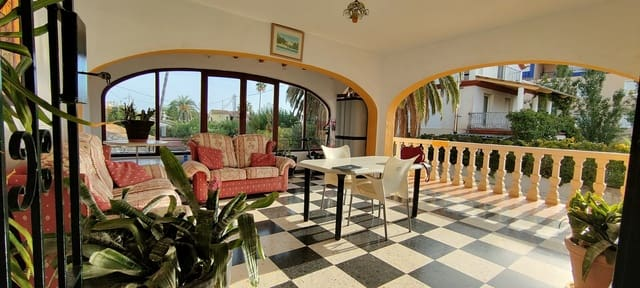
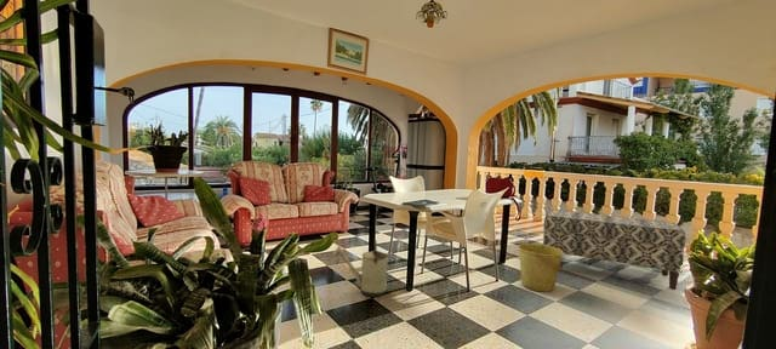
+ bucket (538, 267)
+ bench (606, 244)
+ watering can (363, 265)
